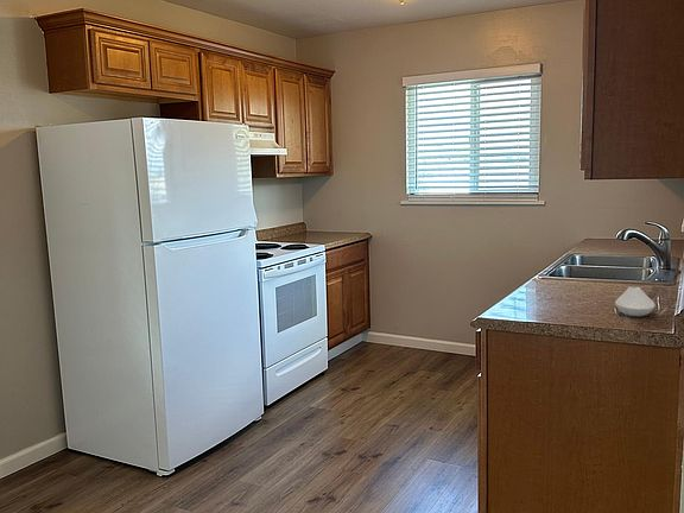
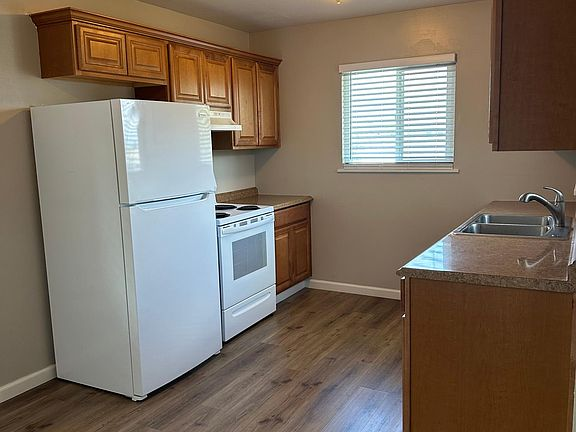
- spoon rest (633, 300)
